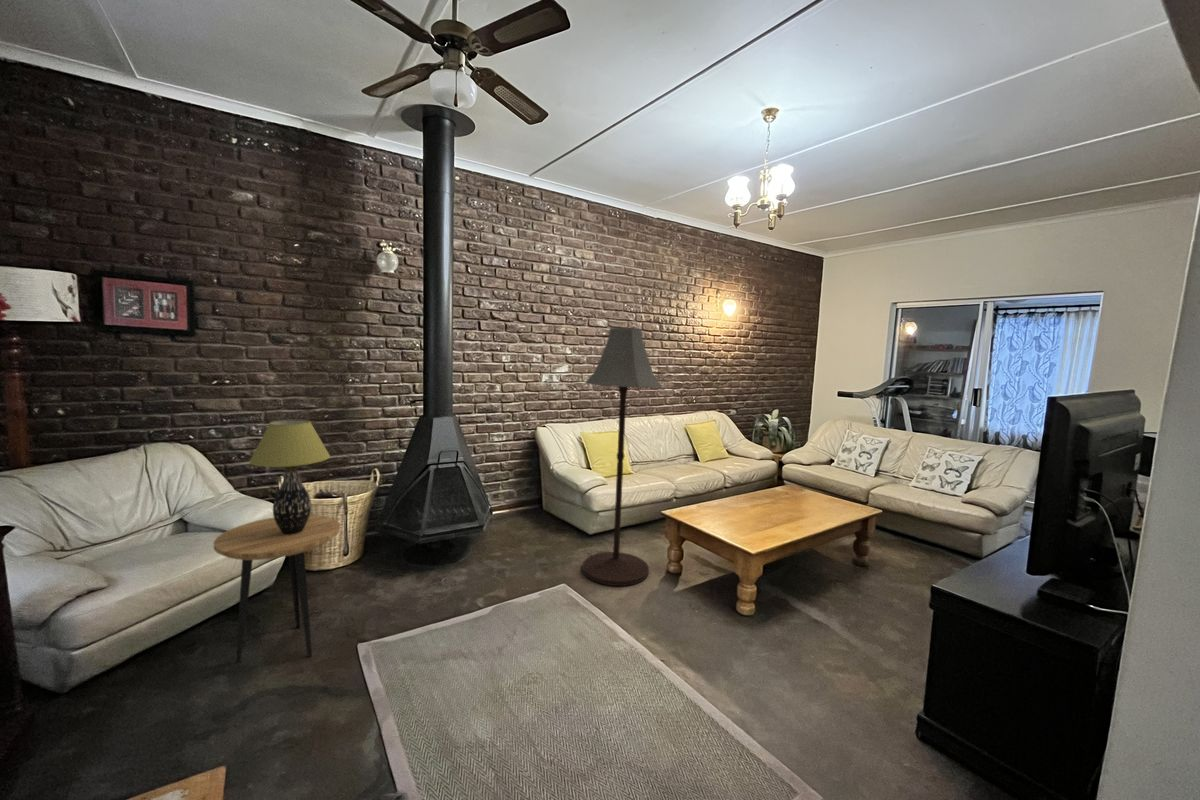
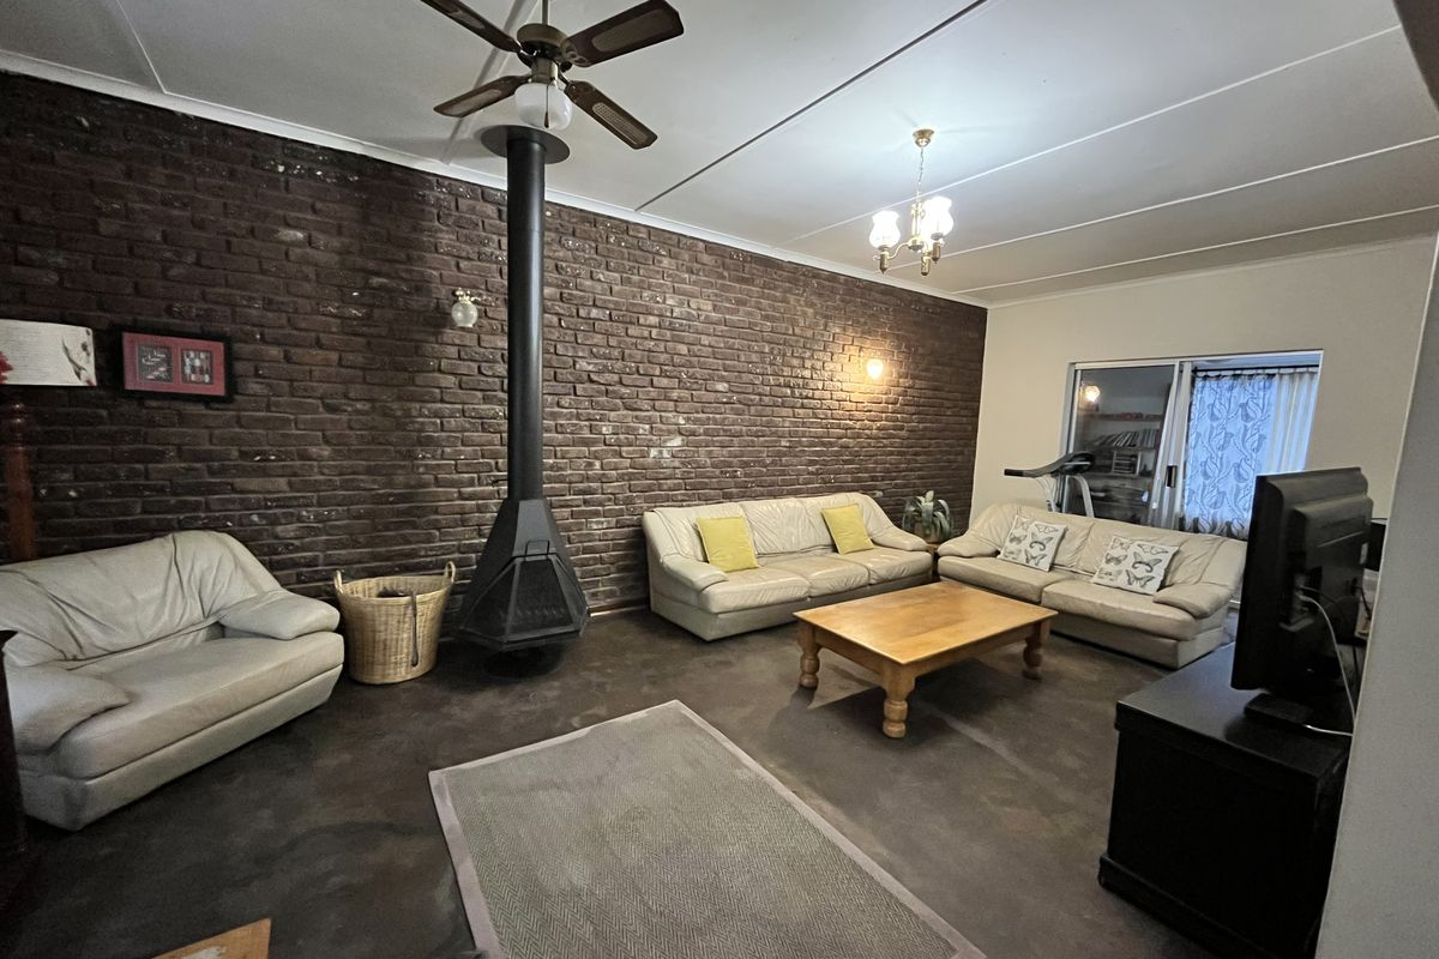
- floor lamp (620, 452)
- table lamp (291, 477)
- side table (292, 590)
